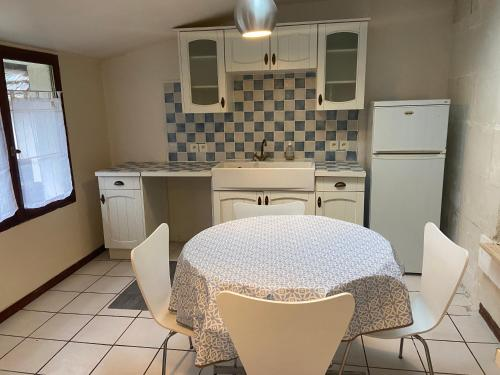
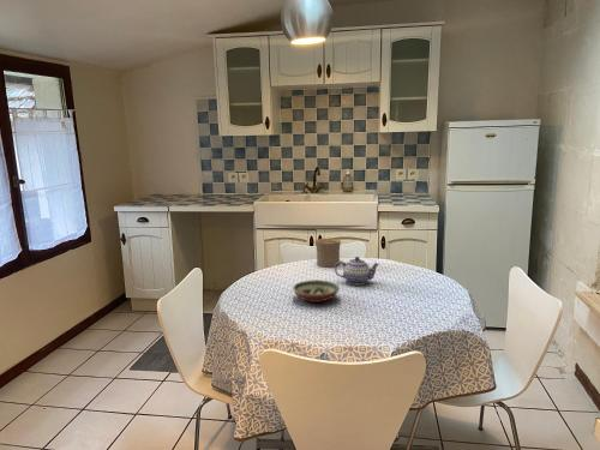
+ cup (328, 252)
+ teapot (356, 269)
+ decorative bowl (316, 292)
